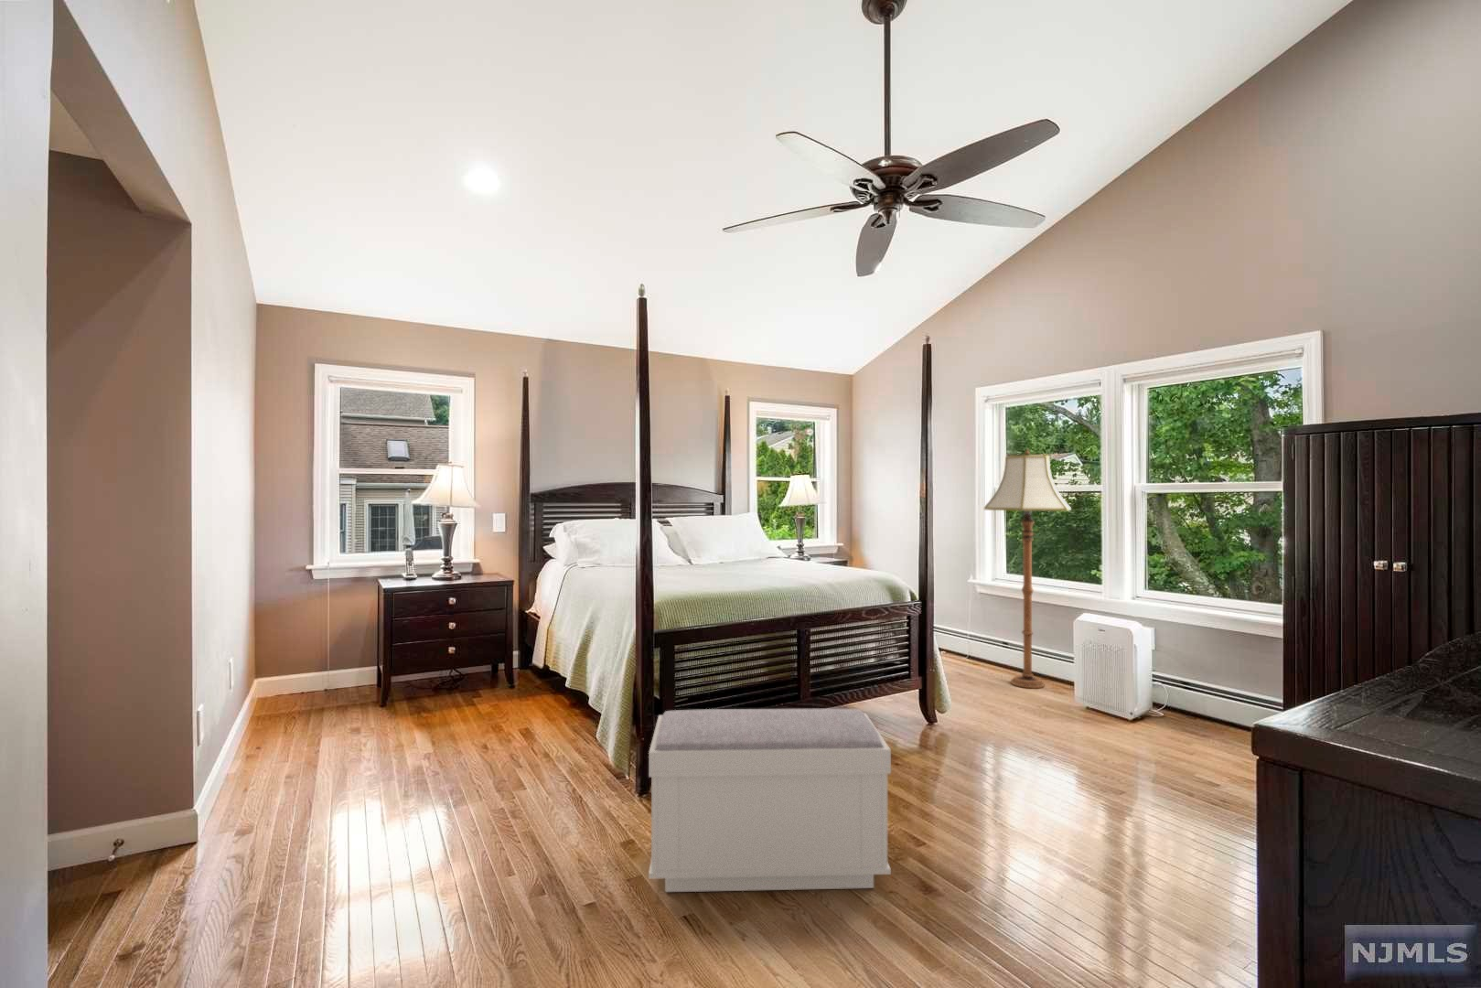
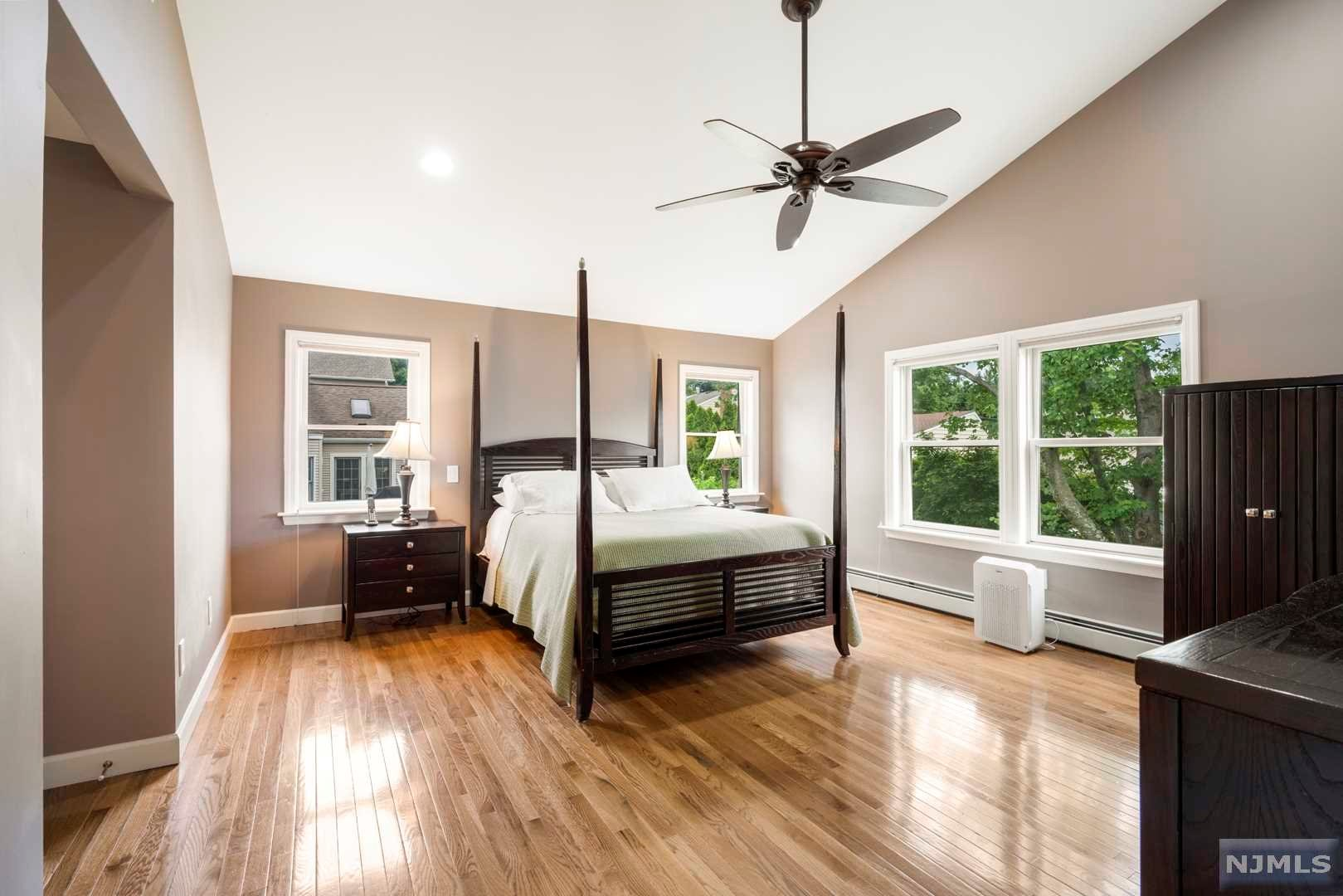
- floor lamp (1028, 566)
- bench (765, 792)
